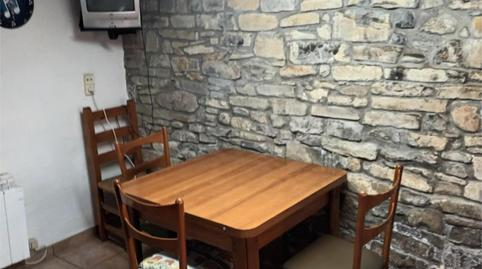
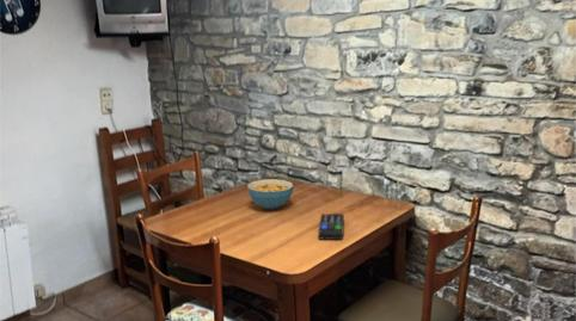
+ remote control (331, 226)
+ cereal bowl (270, 196)
